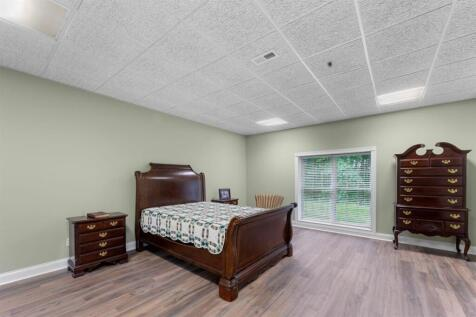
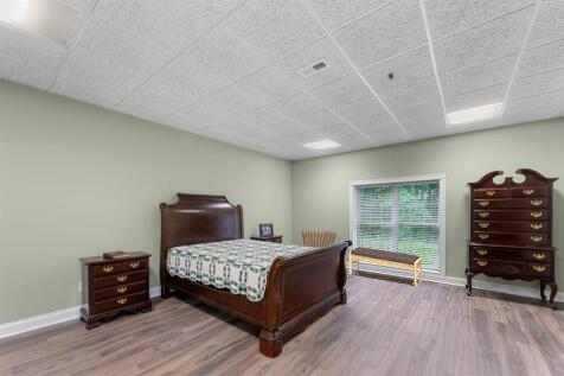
+ bench (383, 263)
